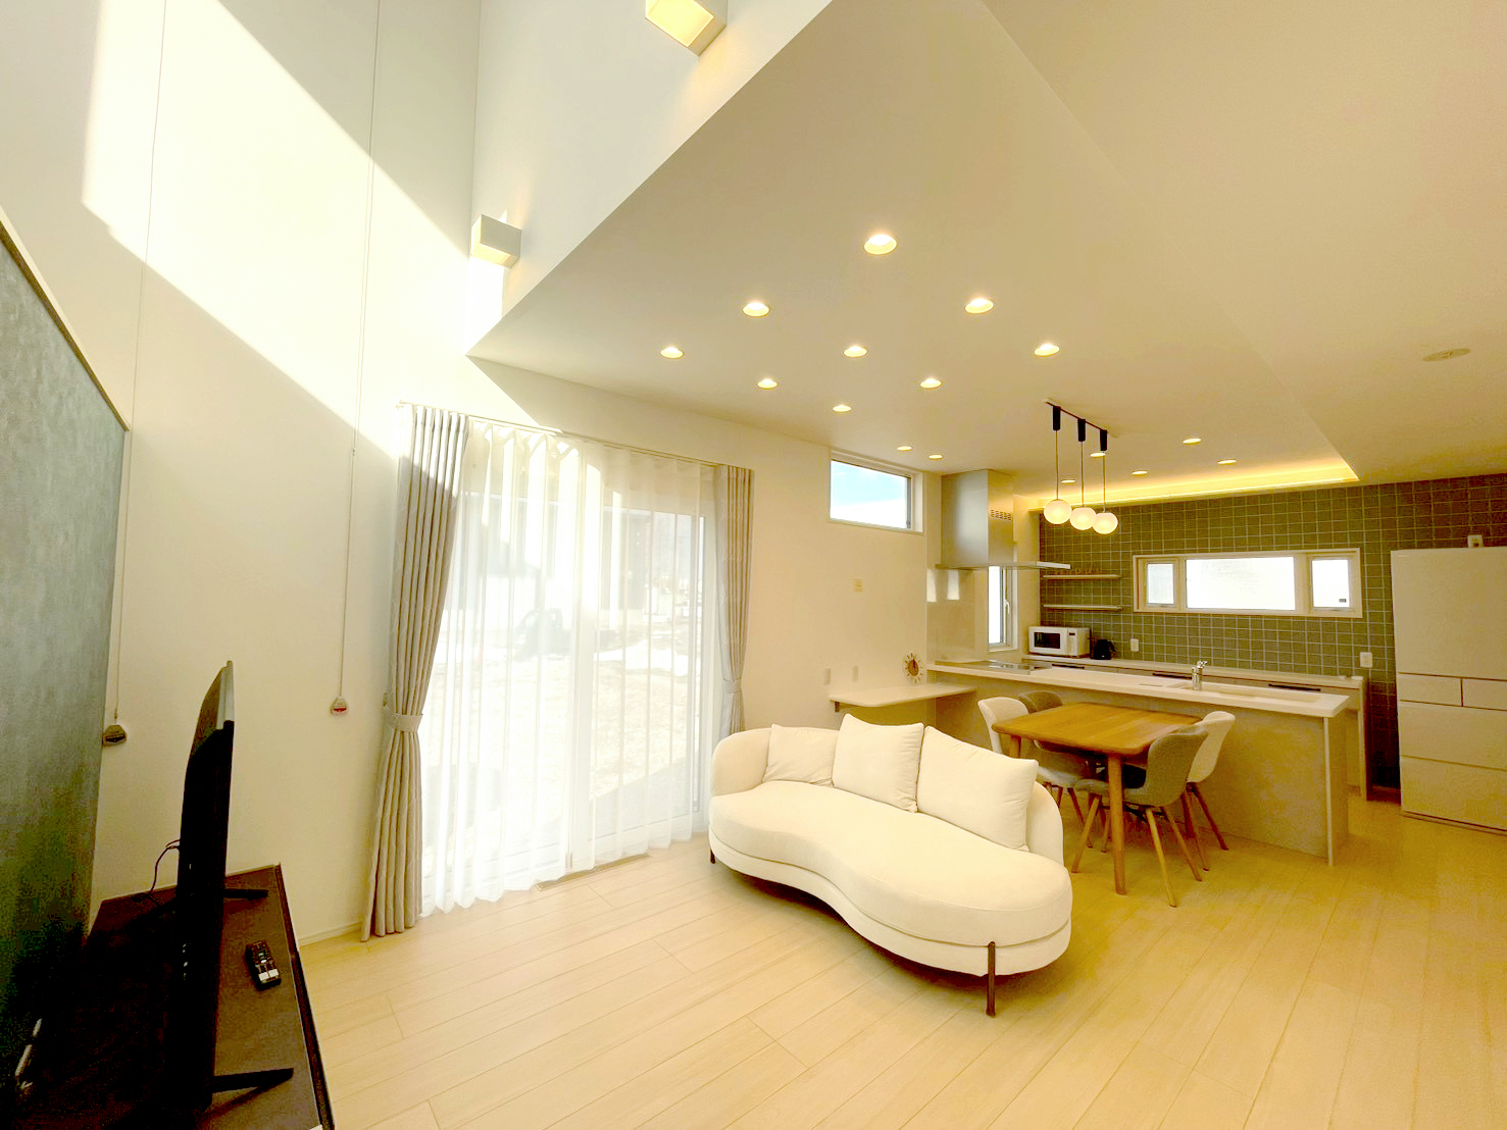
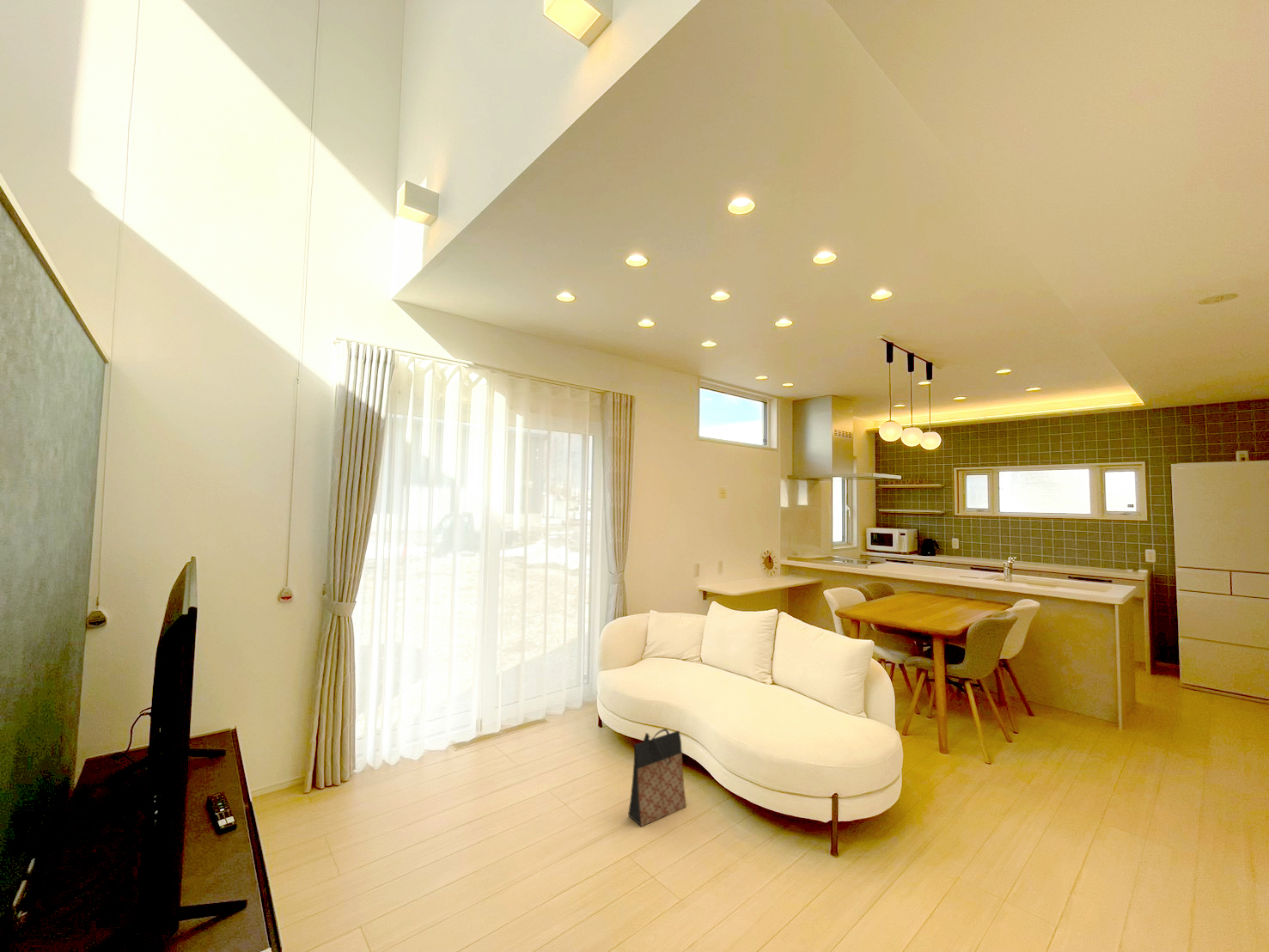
+ bag (657, 771)
